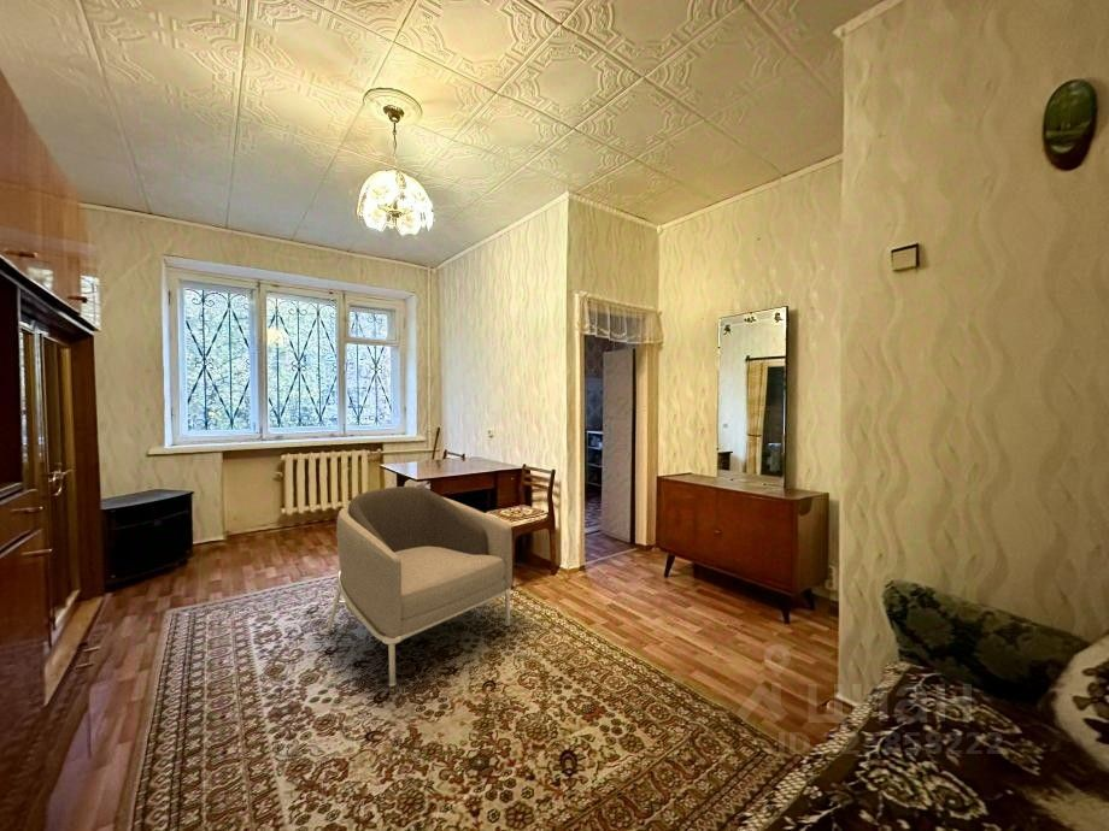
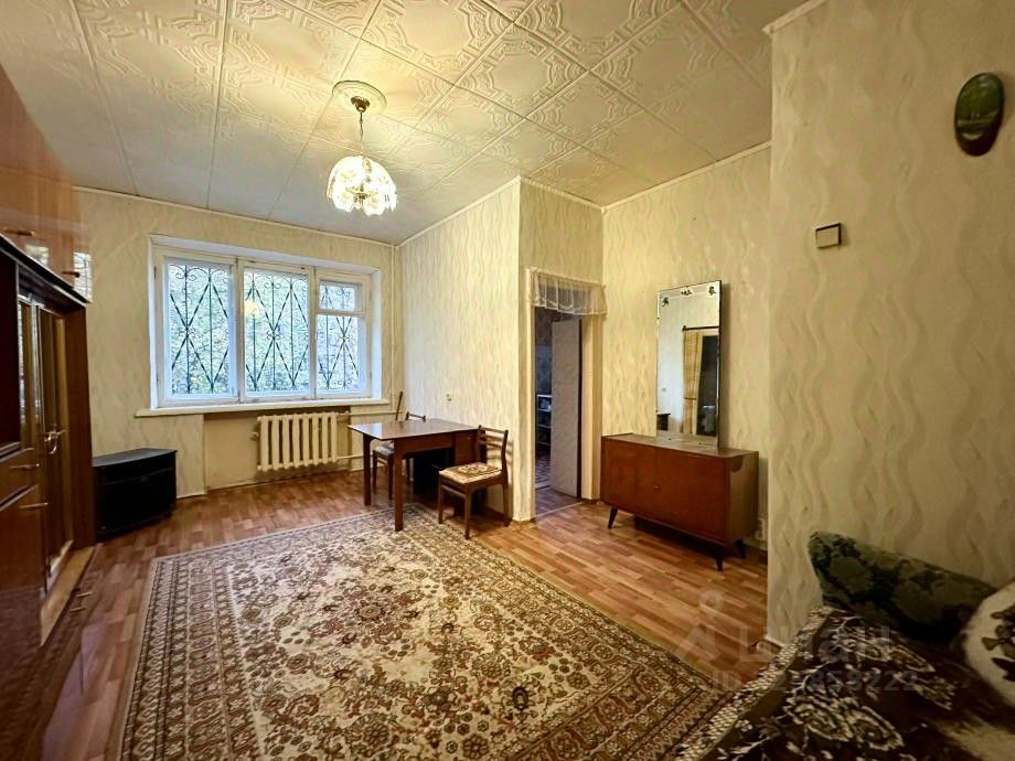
- armchair (416, 562)
